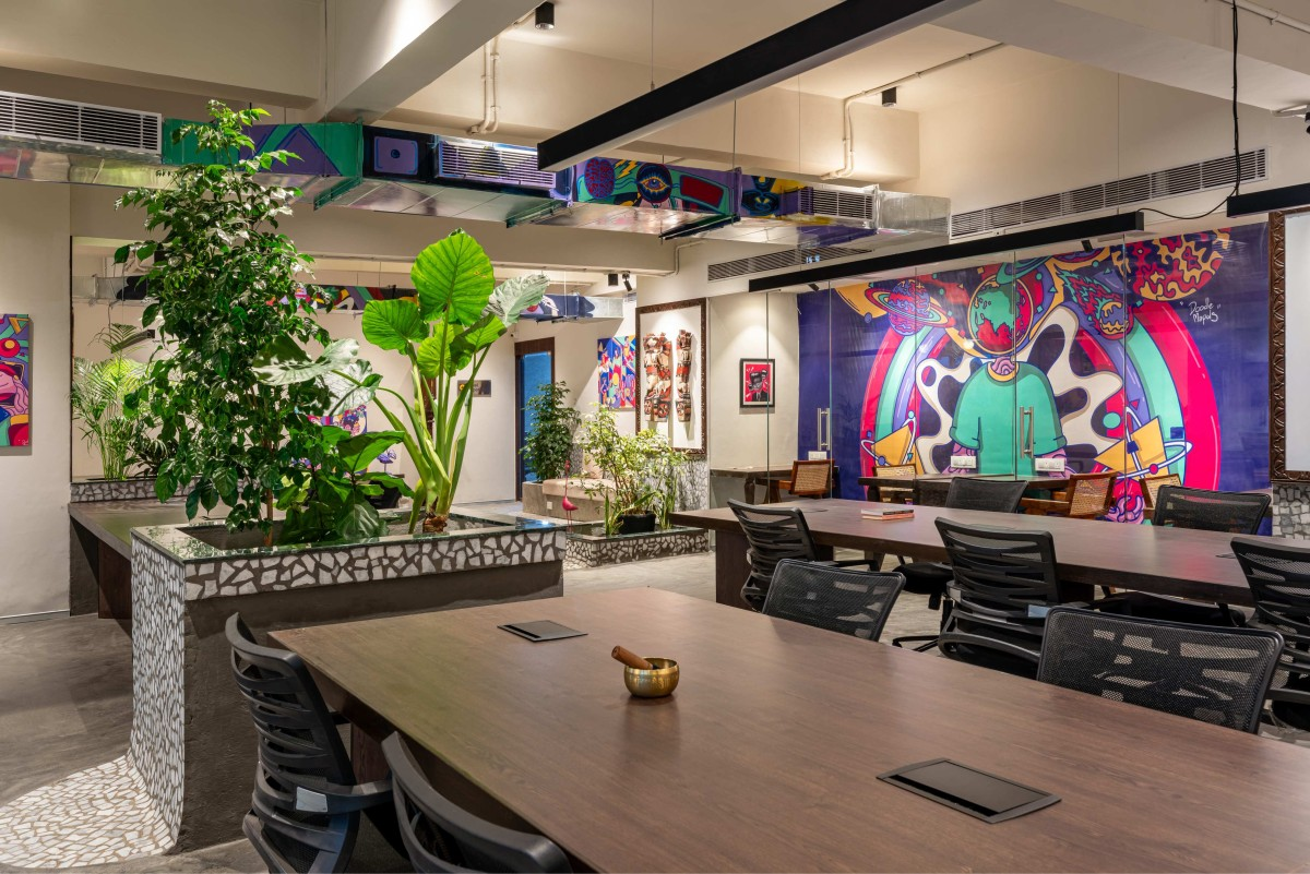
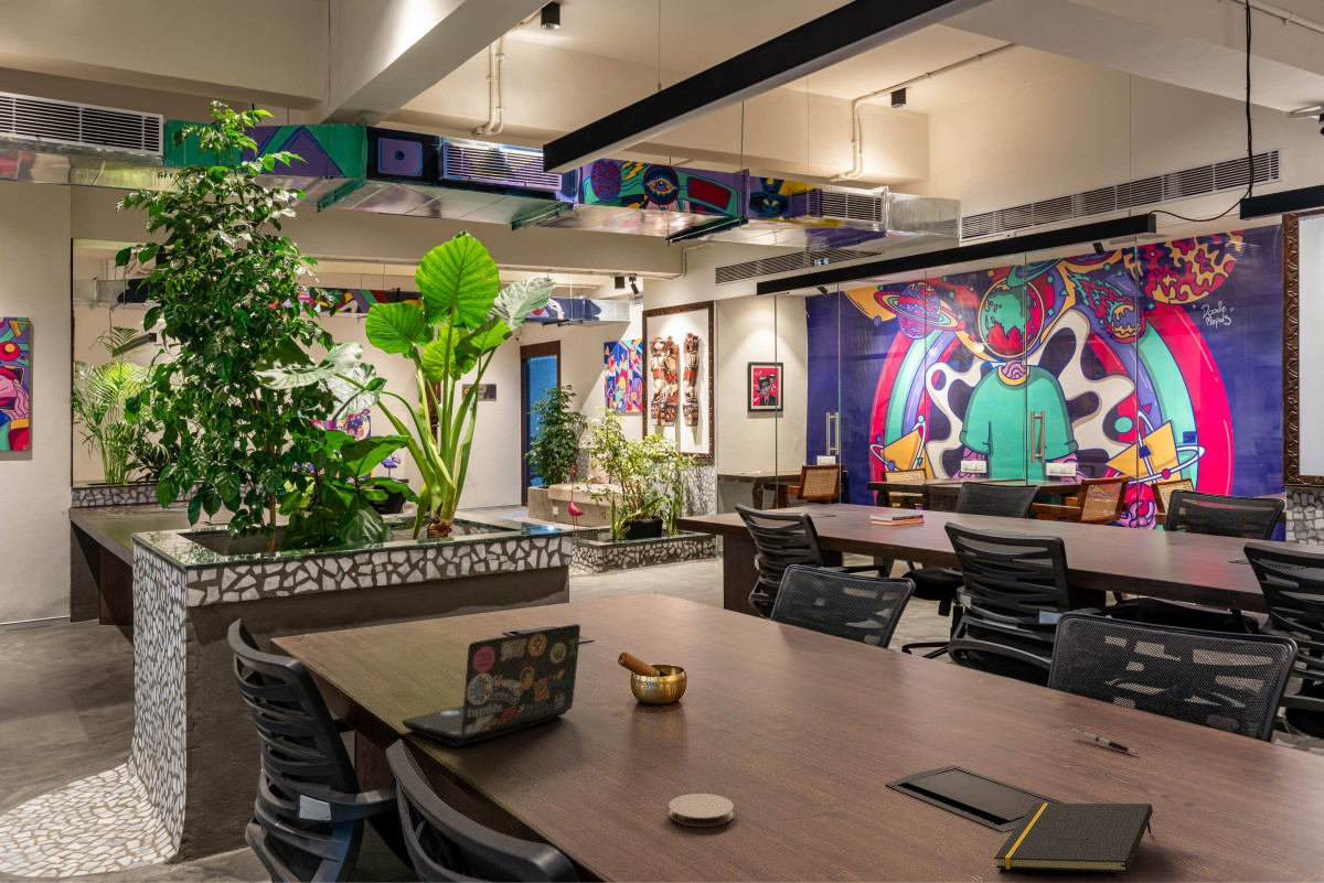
+ notepad (1076, 834)
+ laptop (492, 674)
+ pen (1103, 741)
+ coaster (701, 809)
